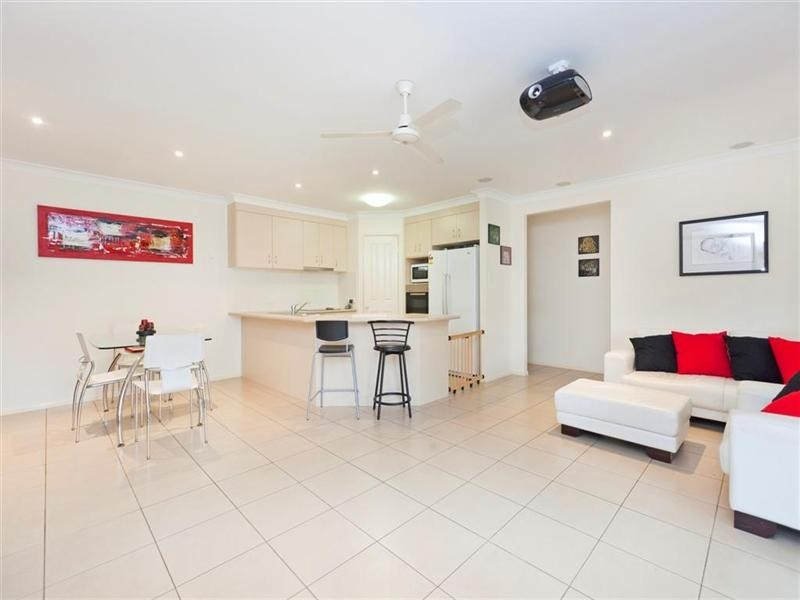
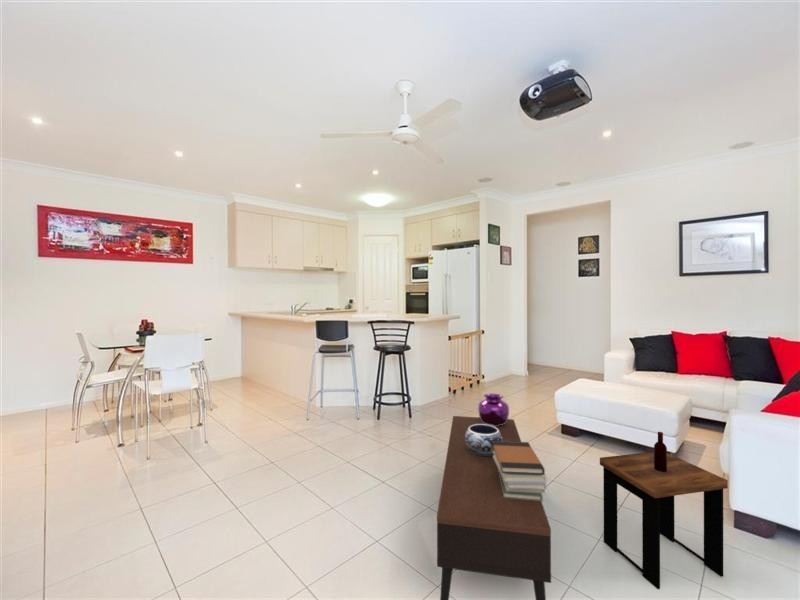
+ book stack (517, 468)
+ decorative bowl (483, 439)
+ side table (659, 494)
+ coffee table (486, 490)
+ vase (493, 409)
